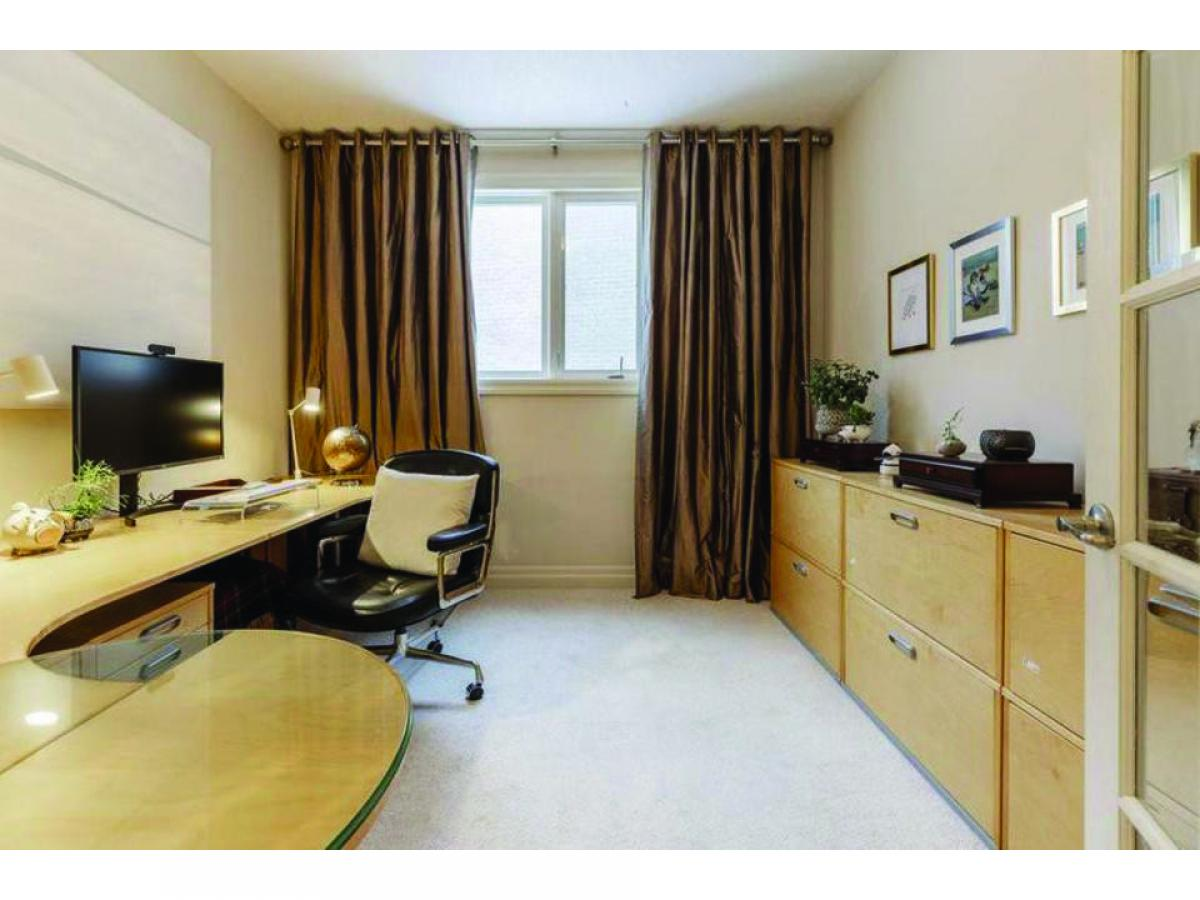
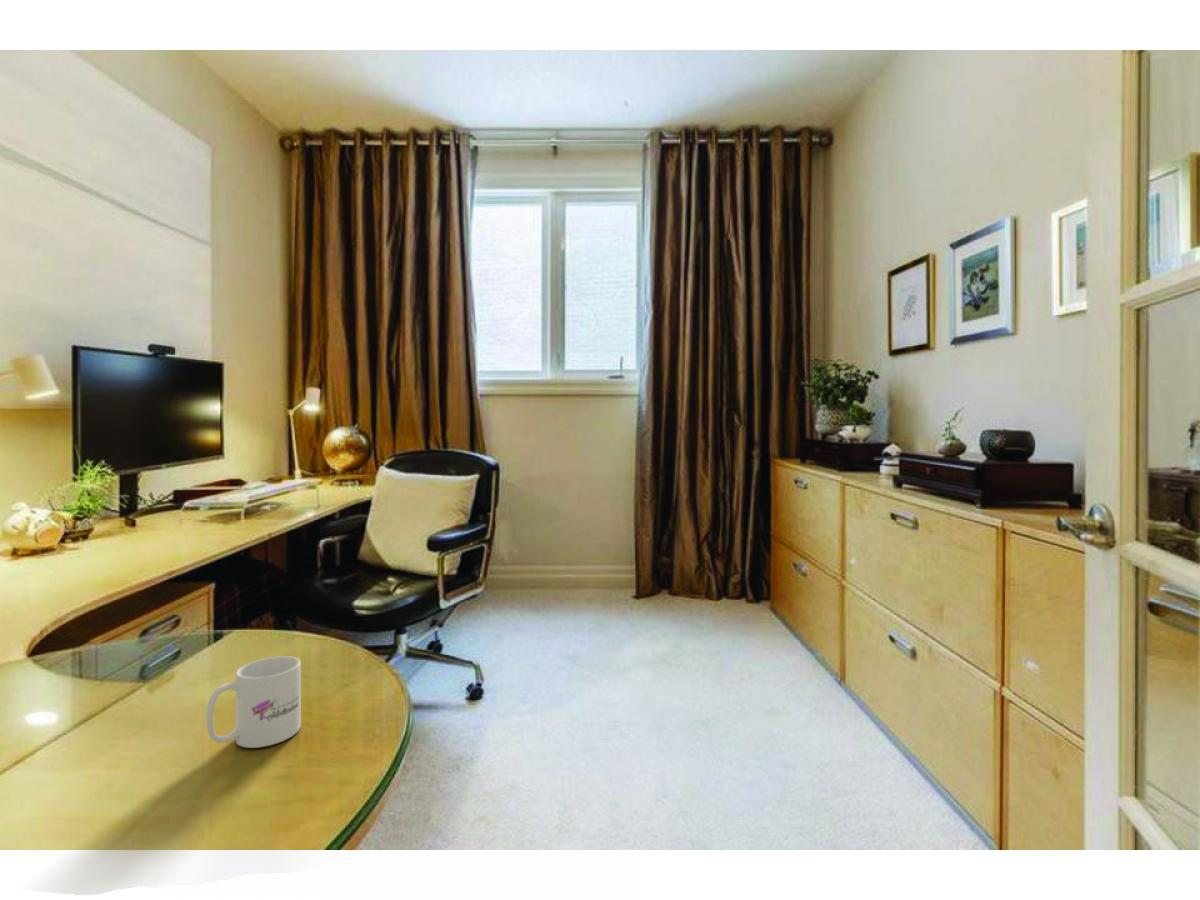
+ mug (255, 703)
